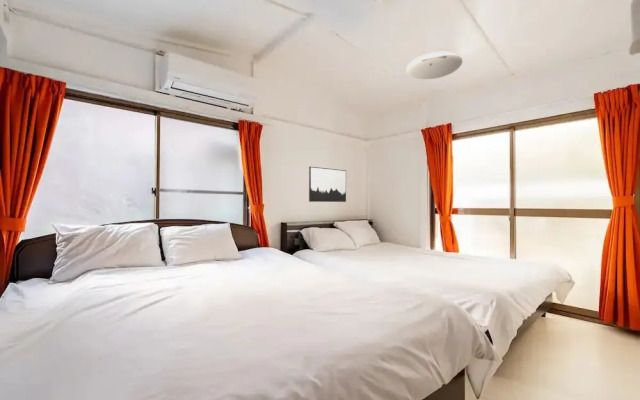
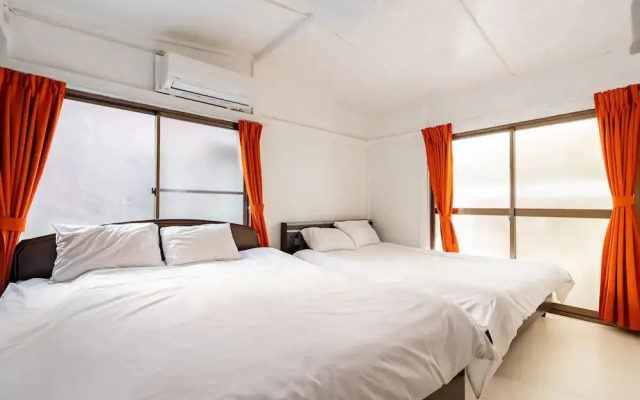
- wall art (328, 185)
- ceiling light (433, 66)
